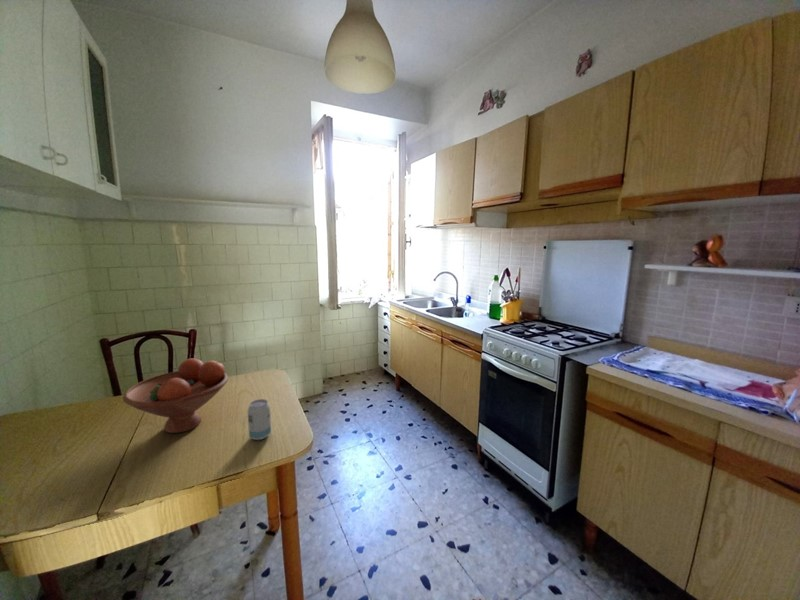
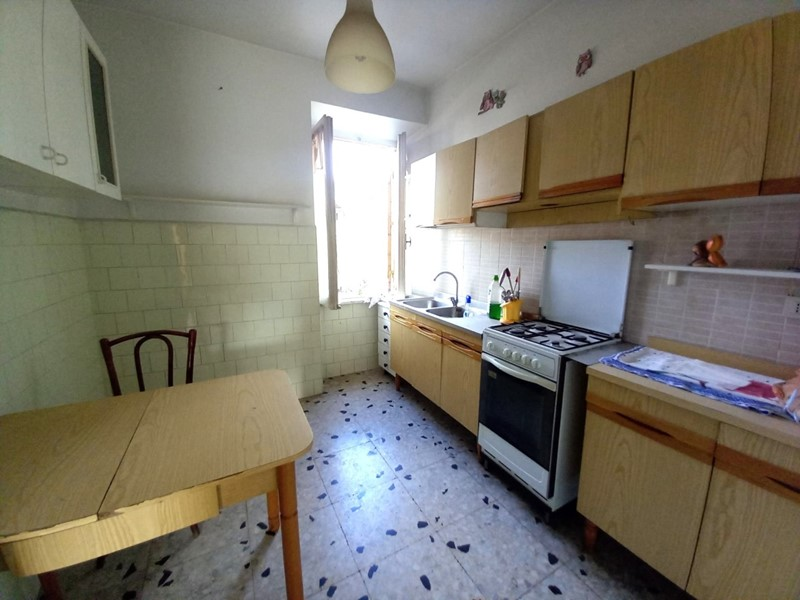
- fruit bowl (180, 396)
- beverage can (259, 419)
